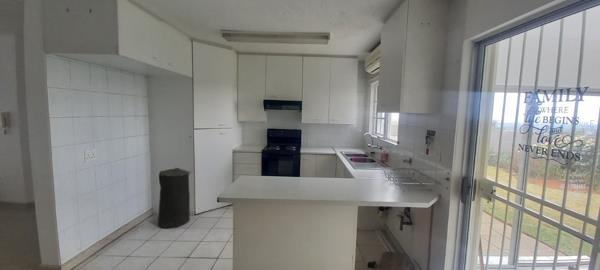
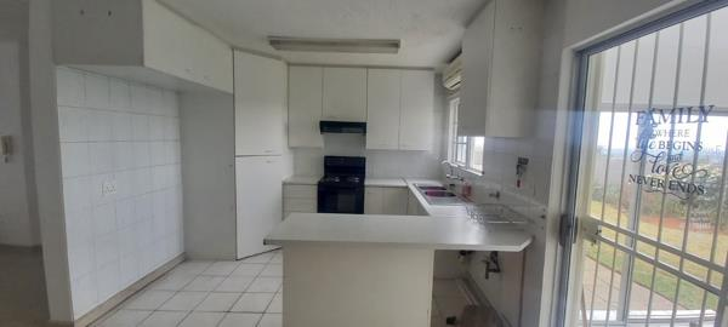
- trash can (171, 194)
